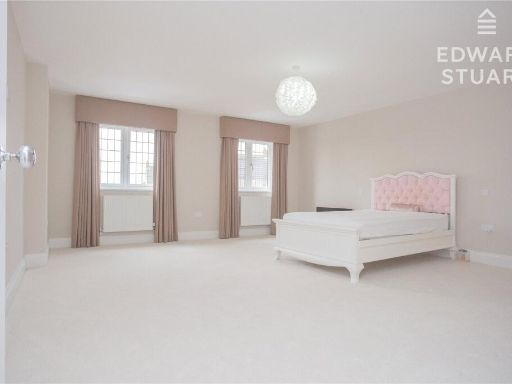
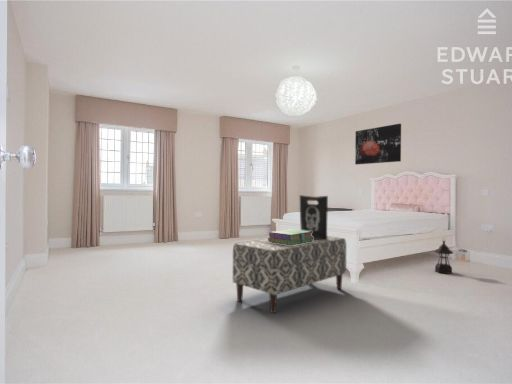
+ bench (292, 267)
+ lantern (443, 253)
+ stack of books (290, 236)
+ tote bag (313, 216)
+ wall art (376, 145)
